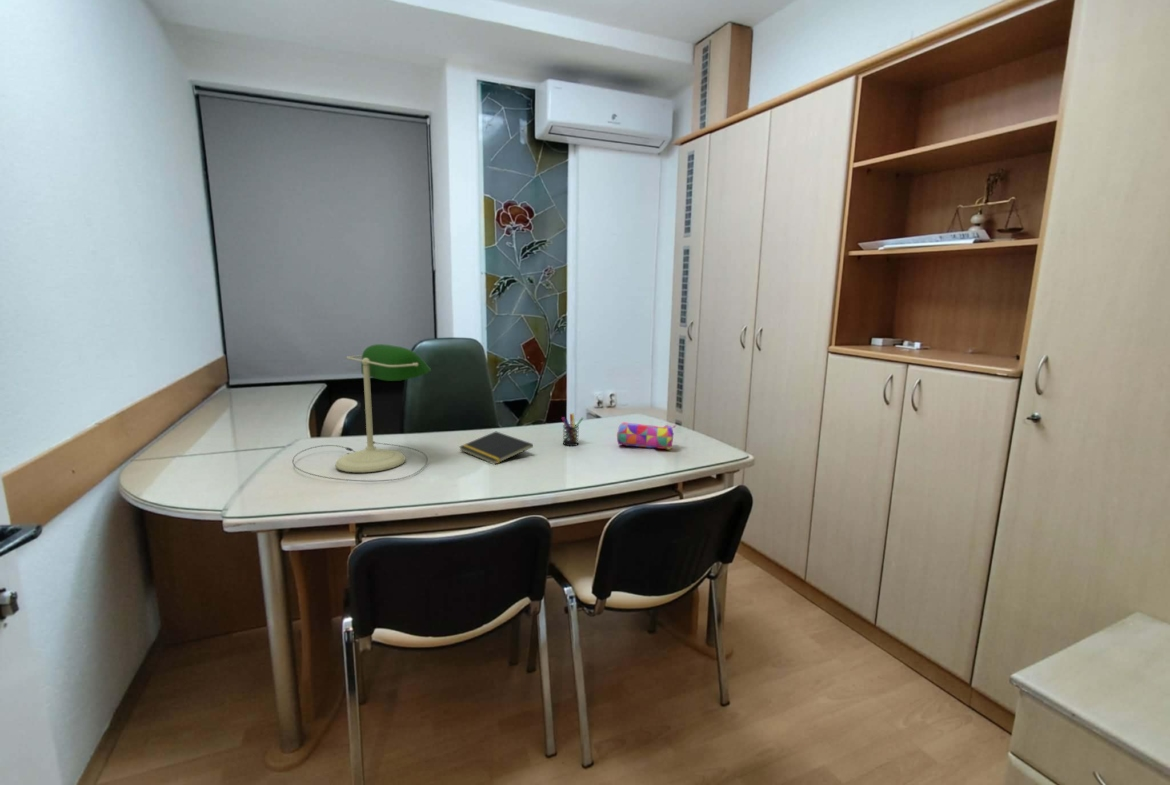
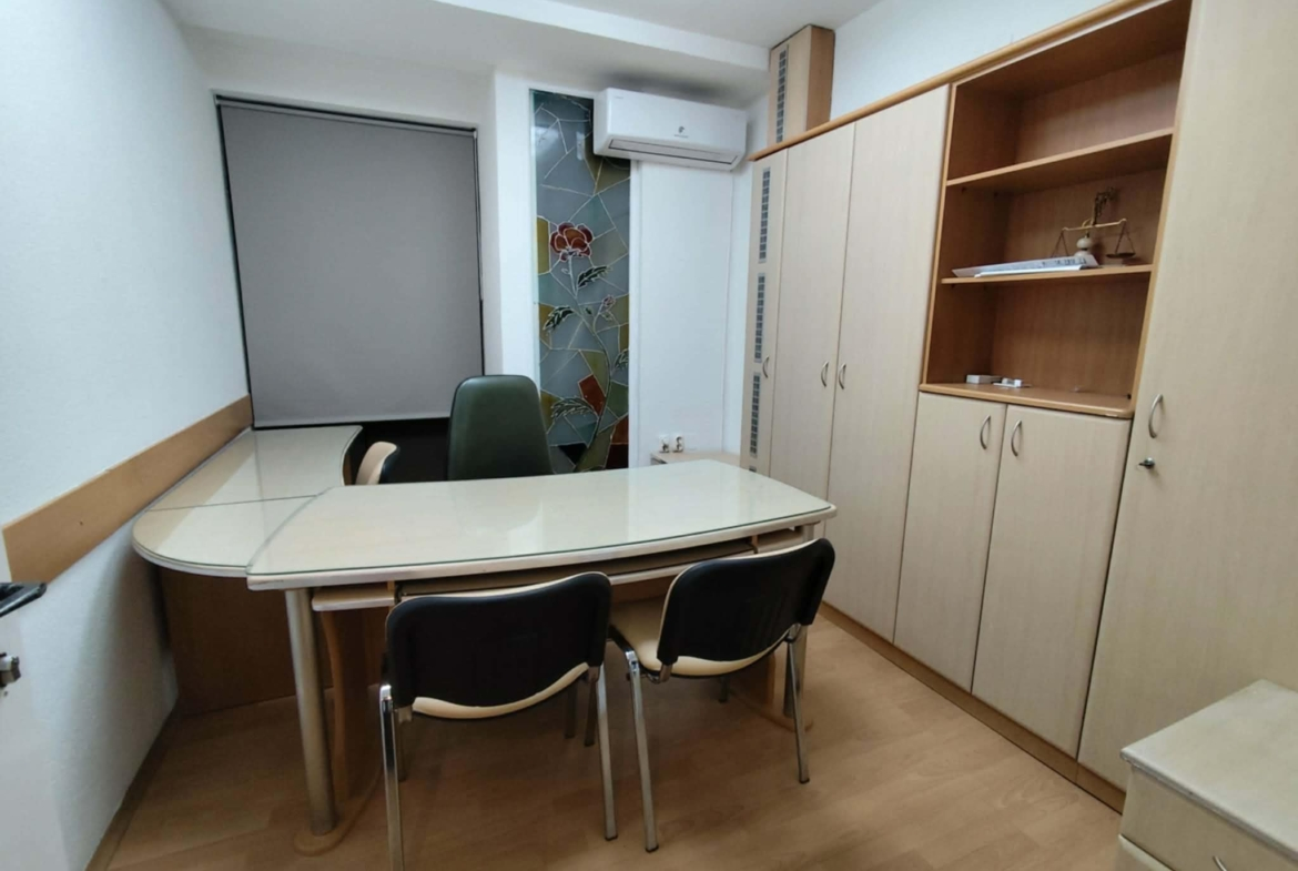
- desk lamp (365, 405)
- notepad (495, 446)
- pen holder (572, 428)
- pencil case (645, 435)
